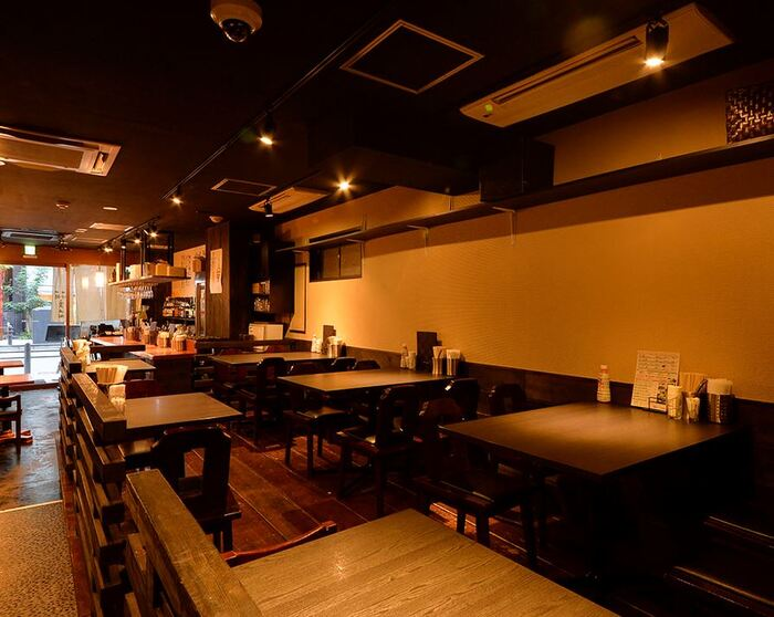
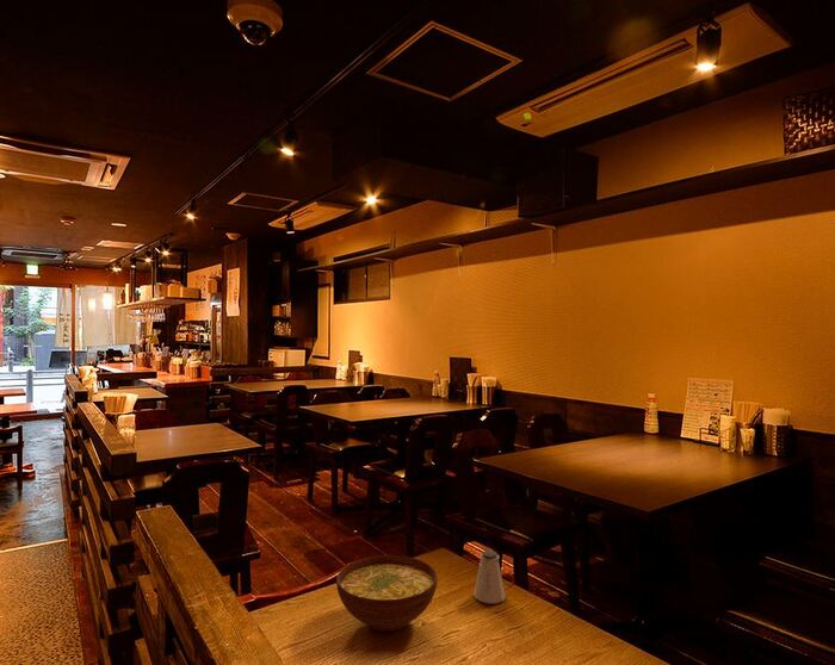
+ bowl (386, 598)
+ saltshaker (489, 574)
